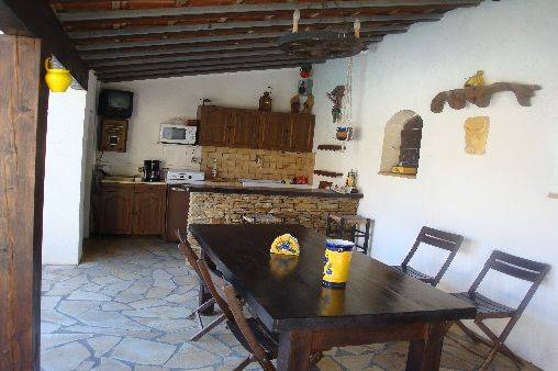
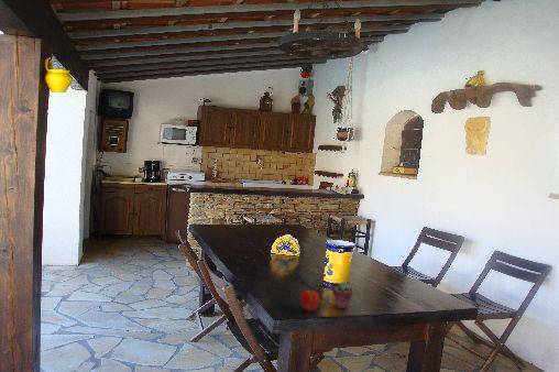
+ potted succulent (342, 294)
+ apple (309, 299)
